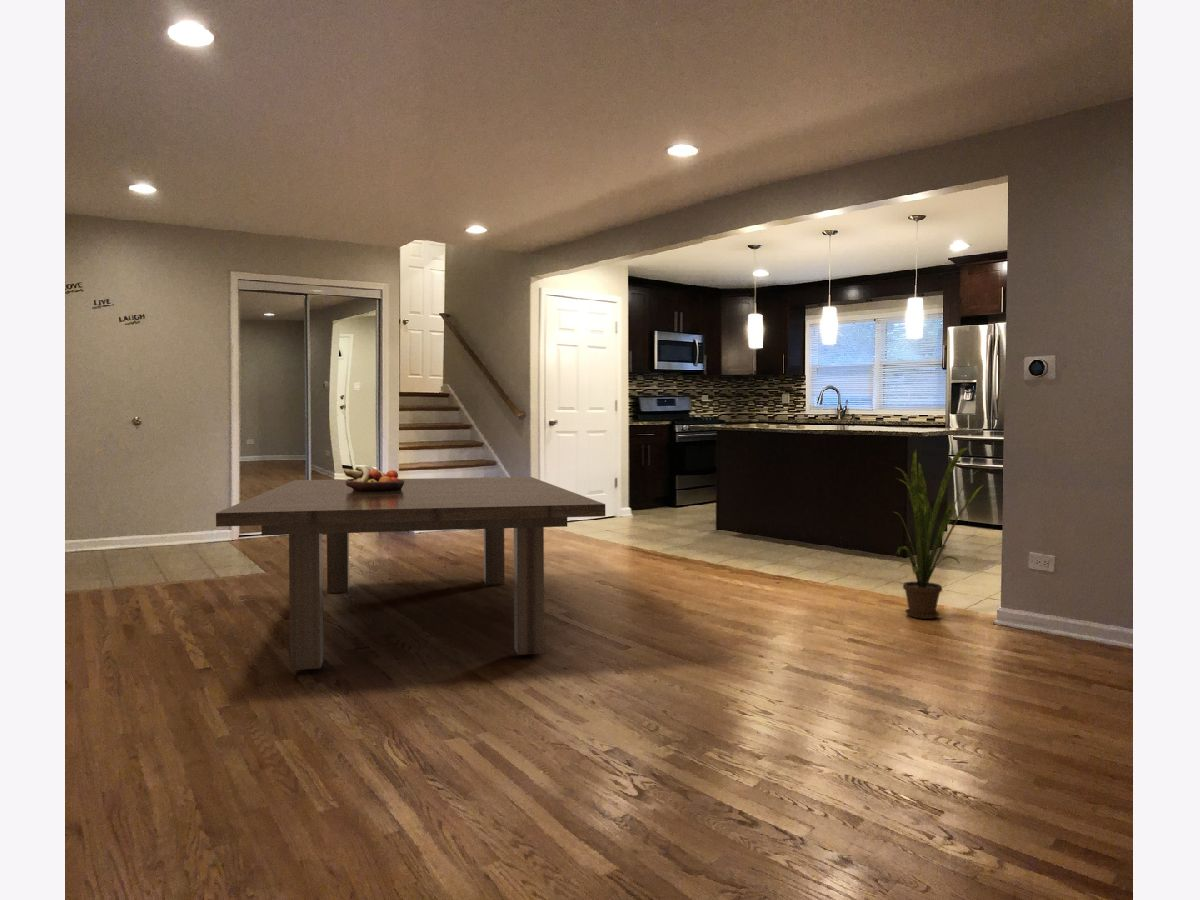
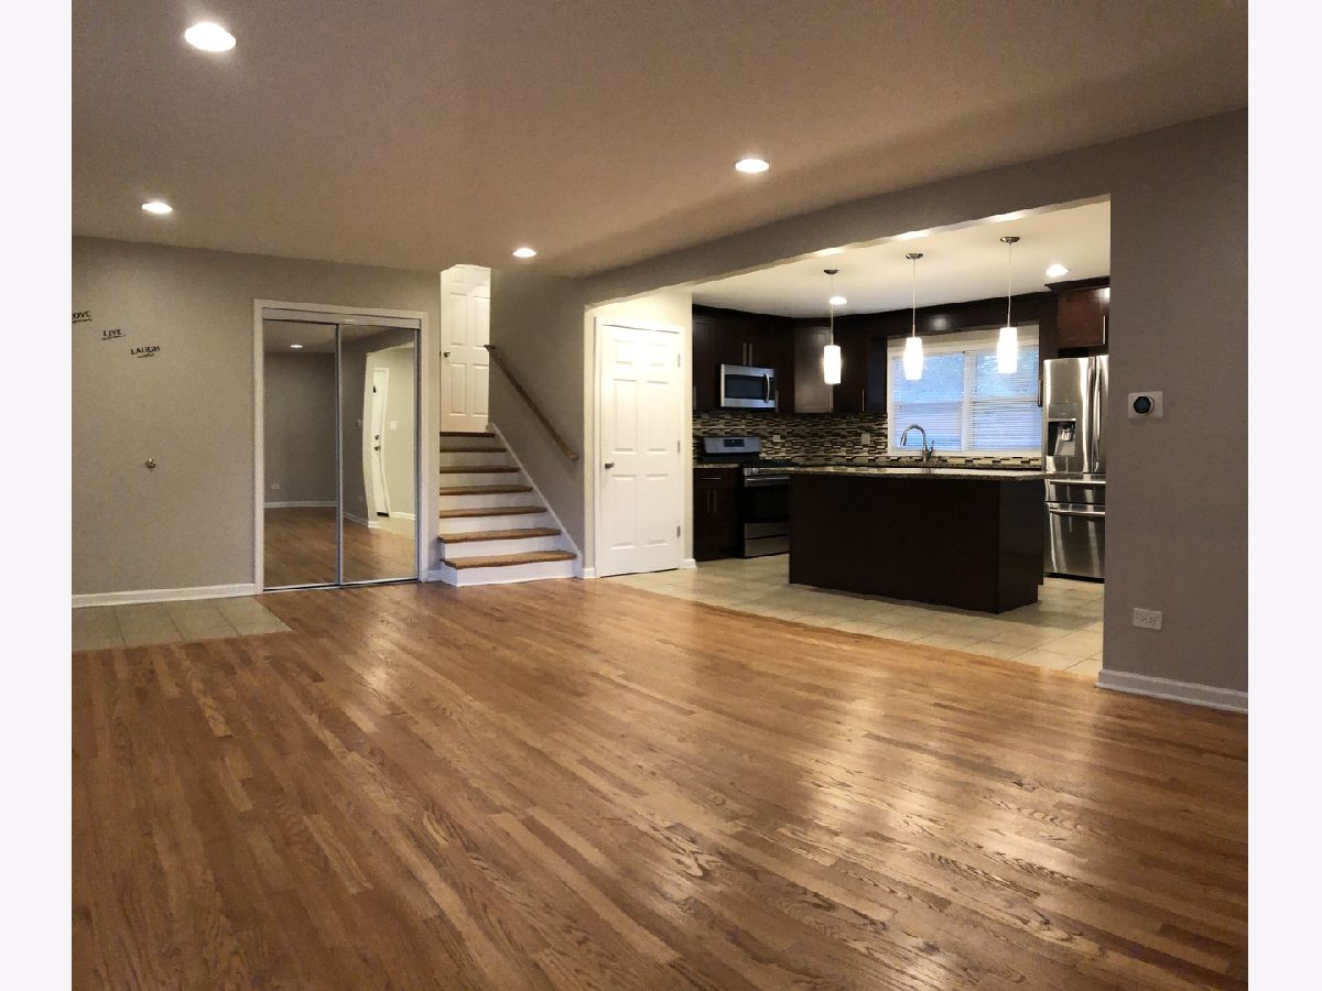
- dining table (419, 530)
- fruit bowl (374, 477)
- house plant (927, 530)
